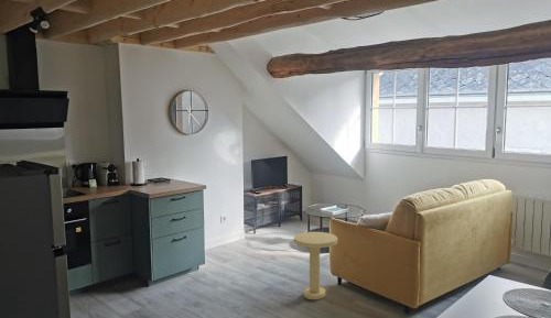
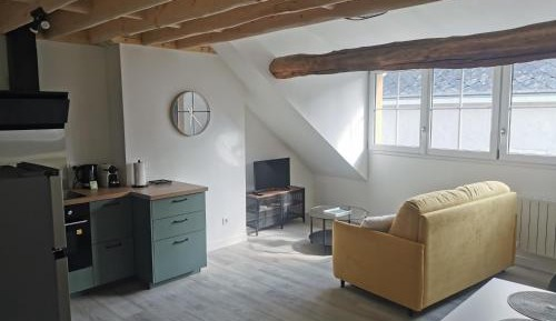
- side table (315, 266)
